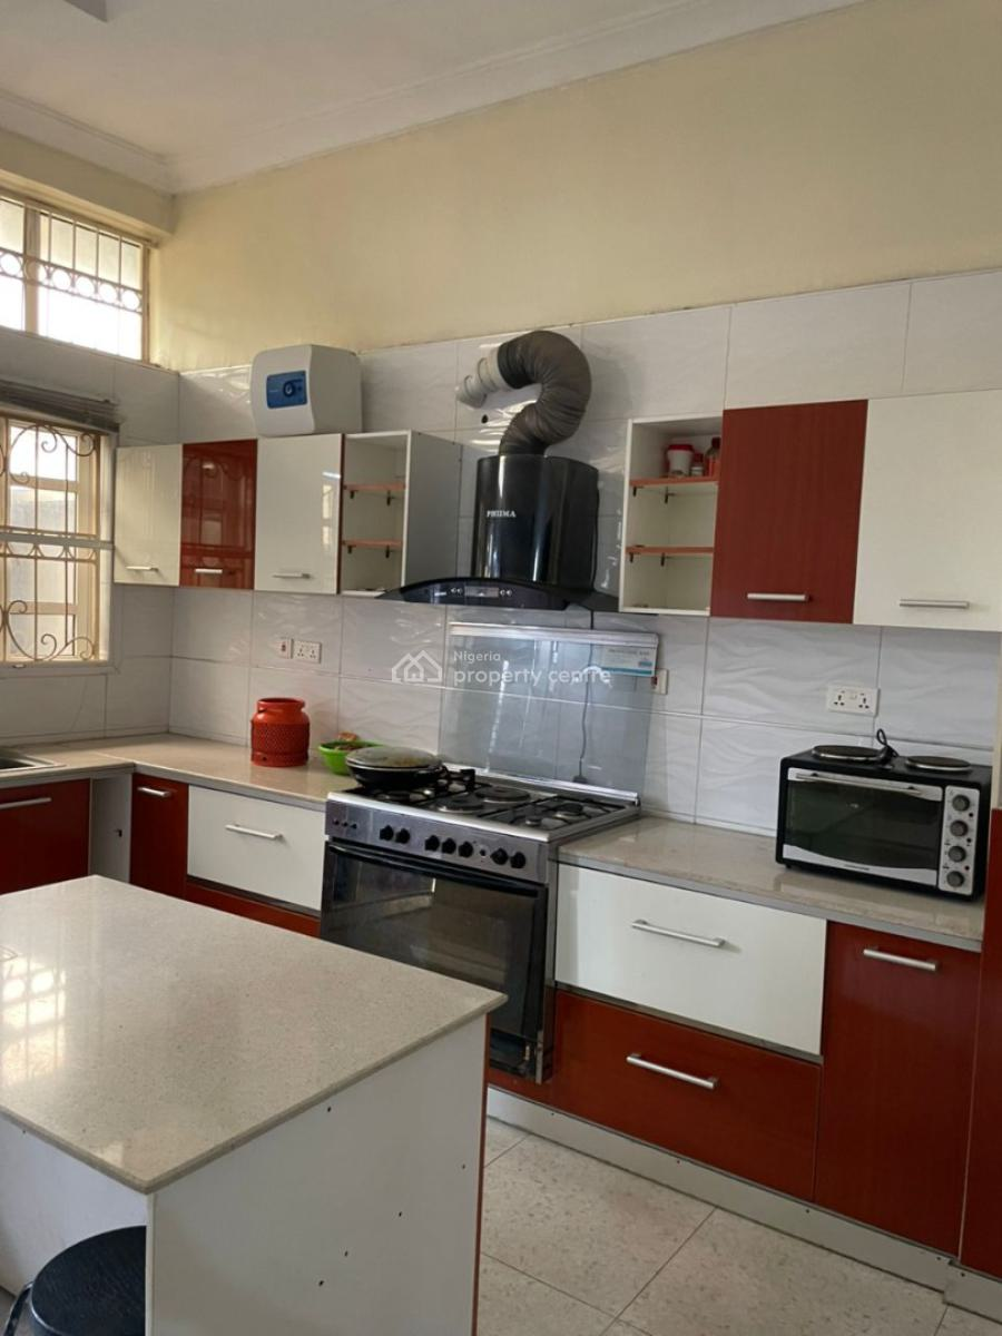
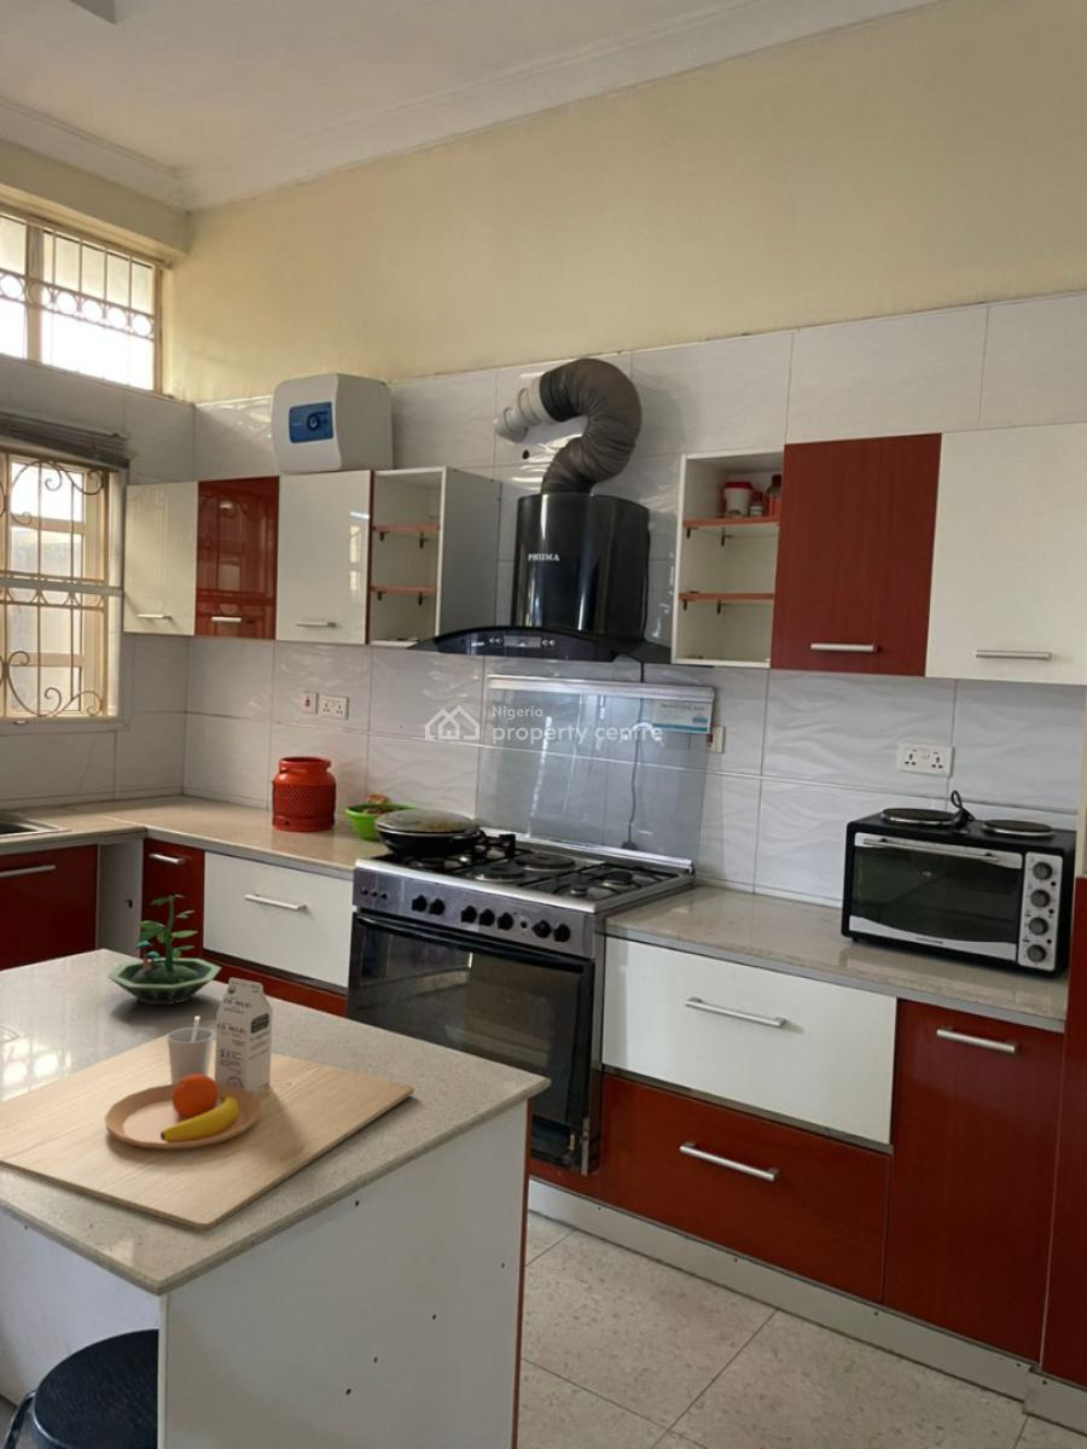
+ terrarium (170, 914)
+ cutting board (190, 1054)
